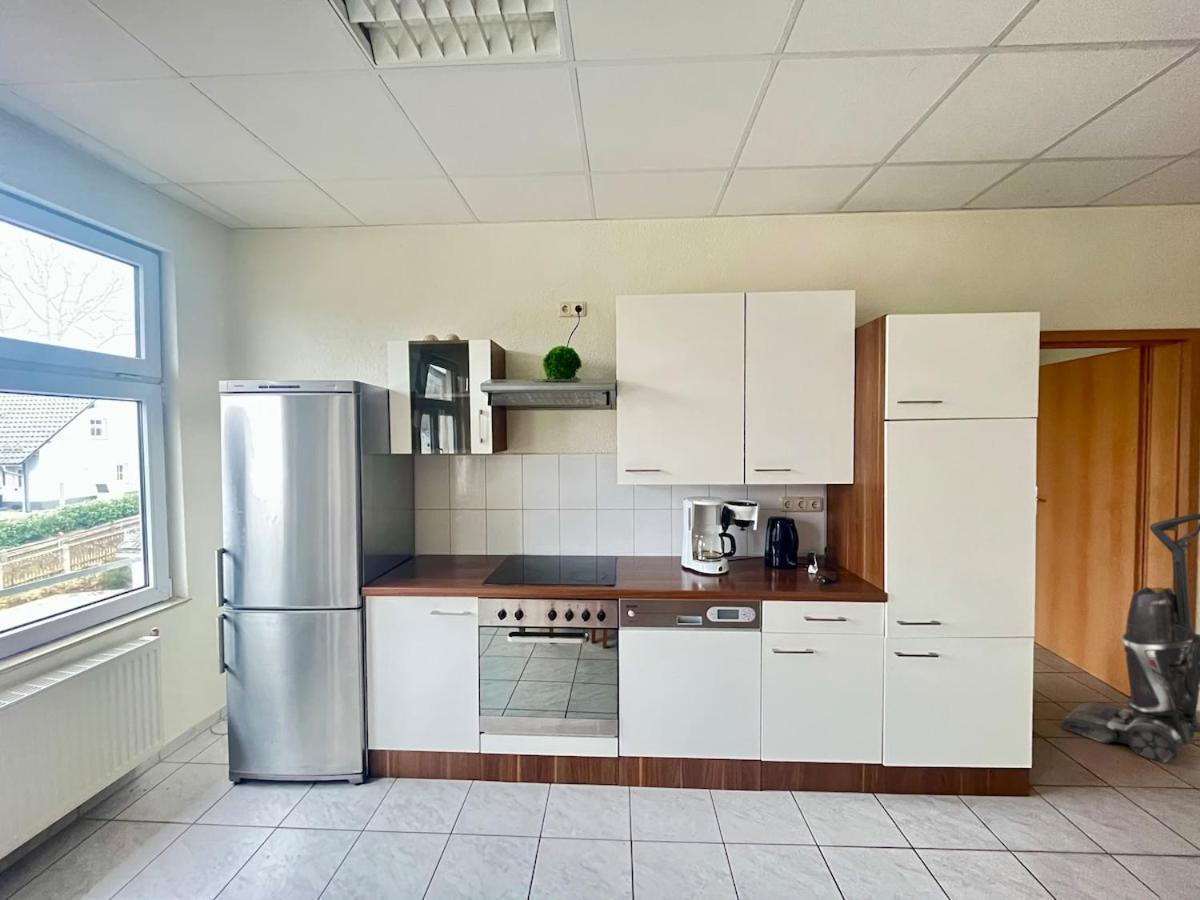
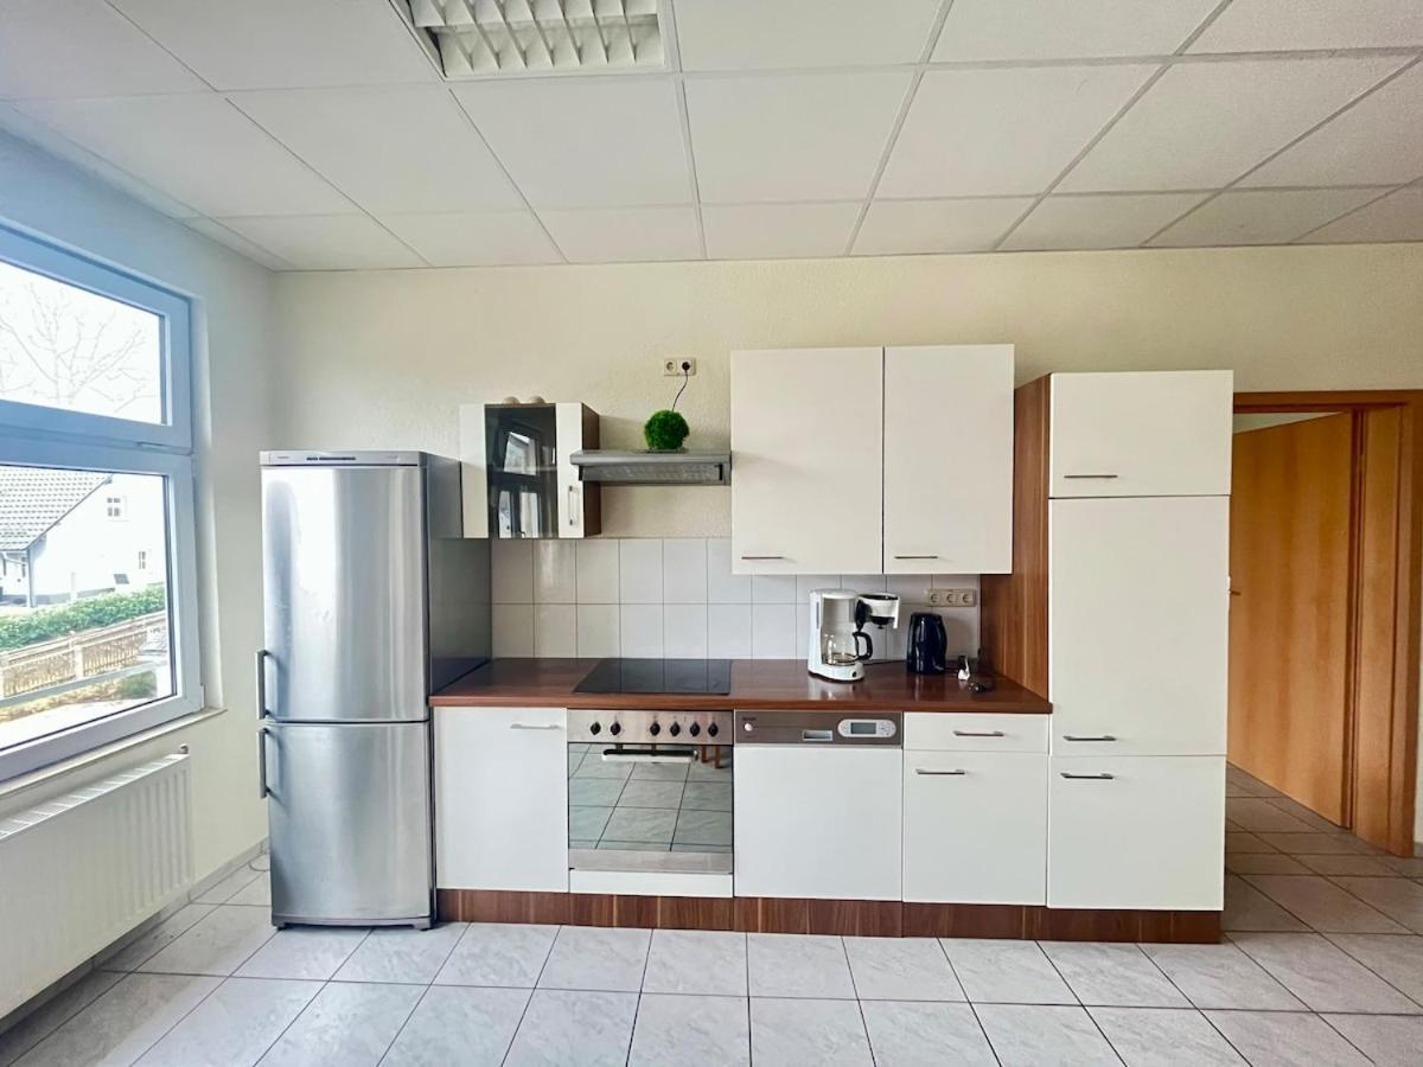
- vacuum cleaner (1128, 622)
